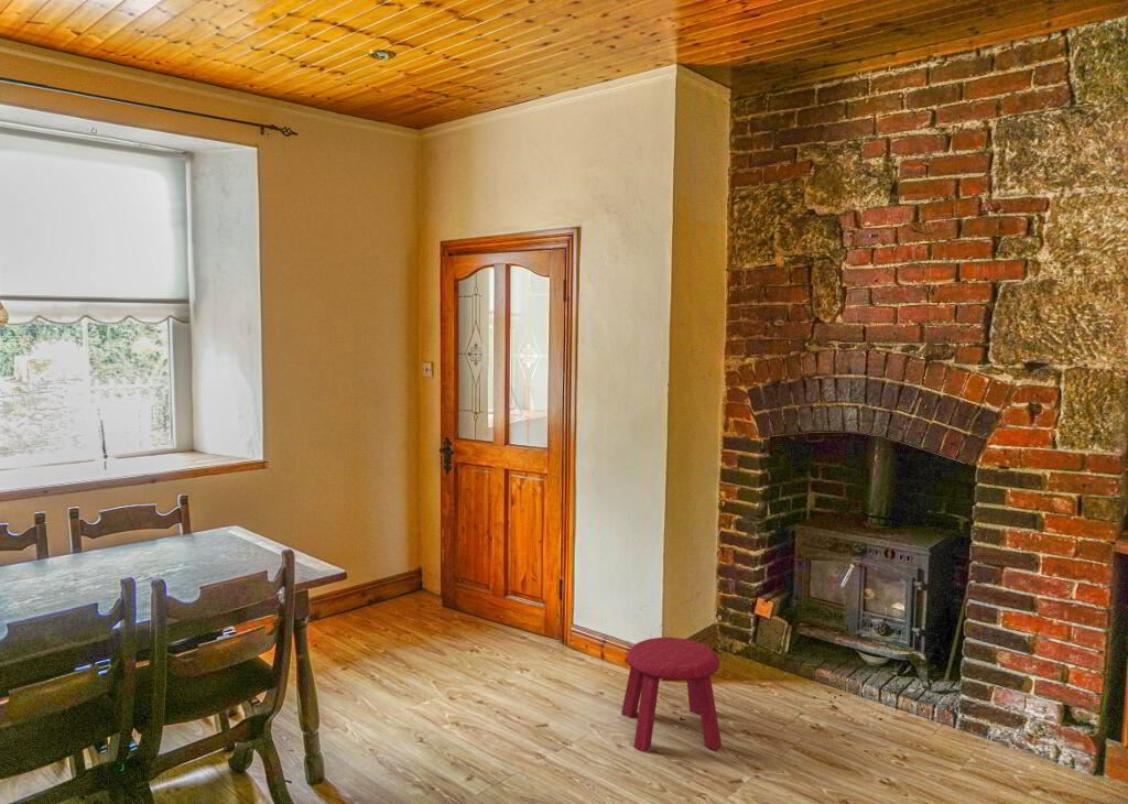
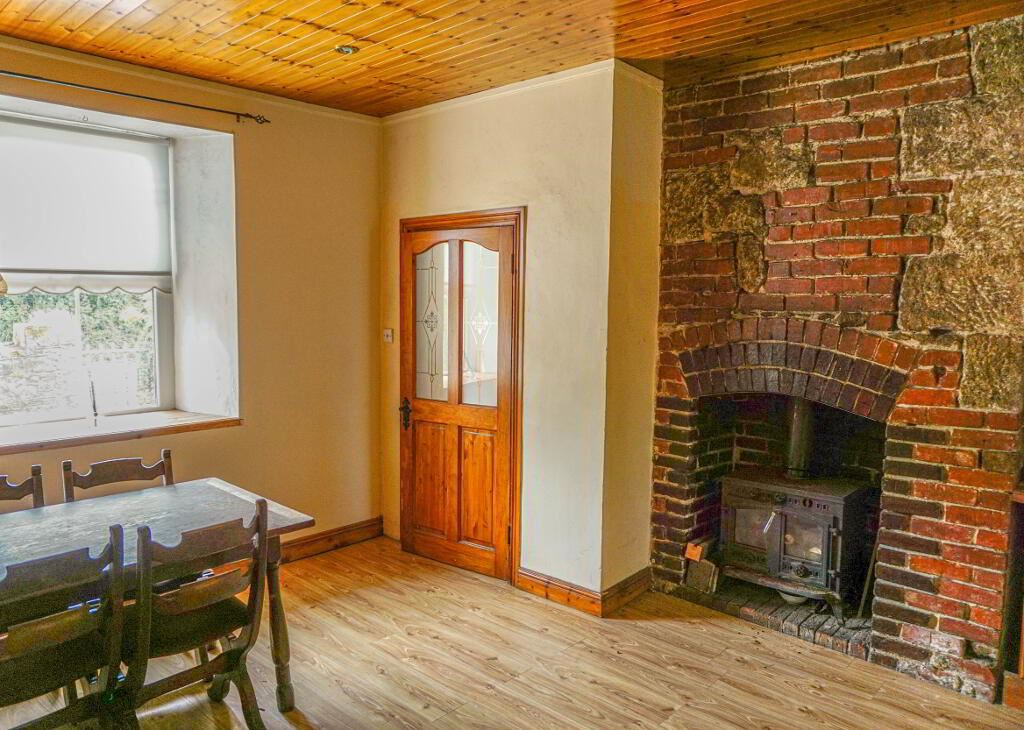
- stool (673, 680)
